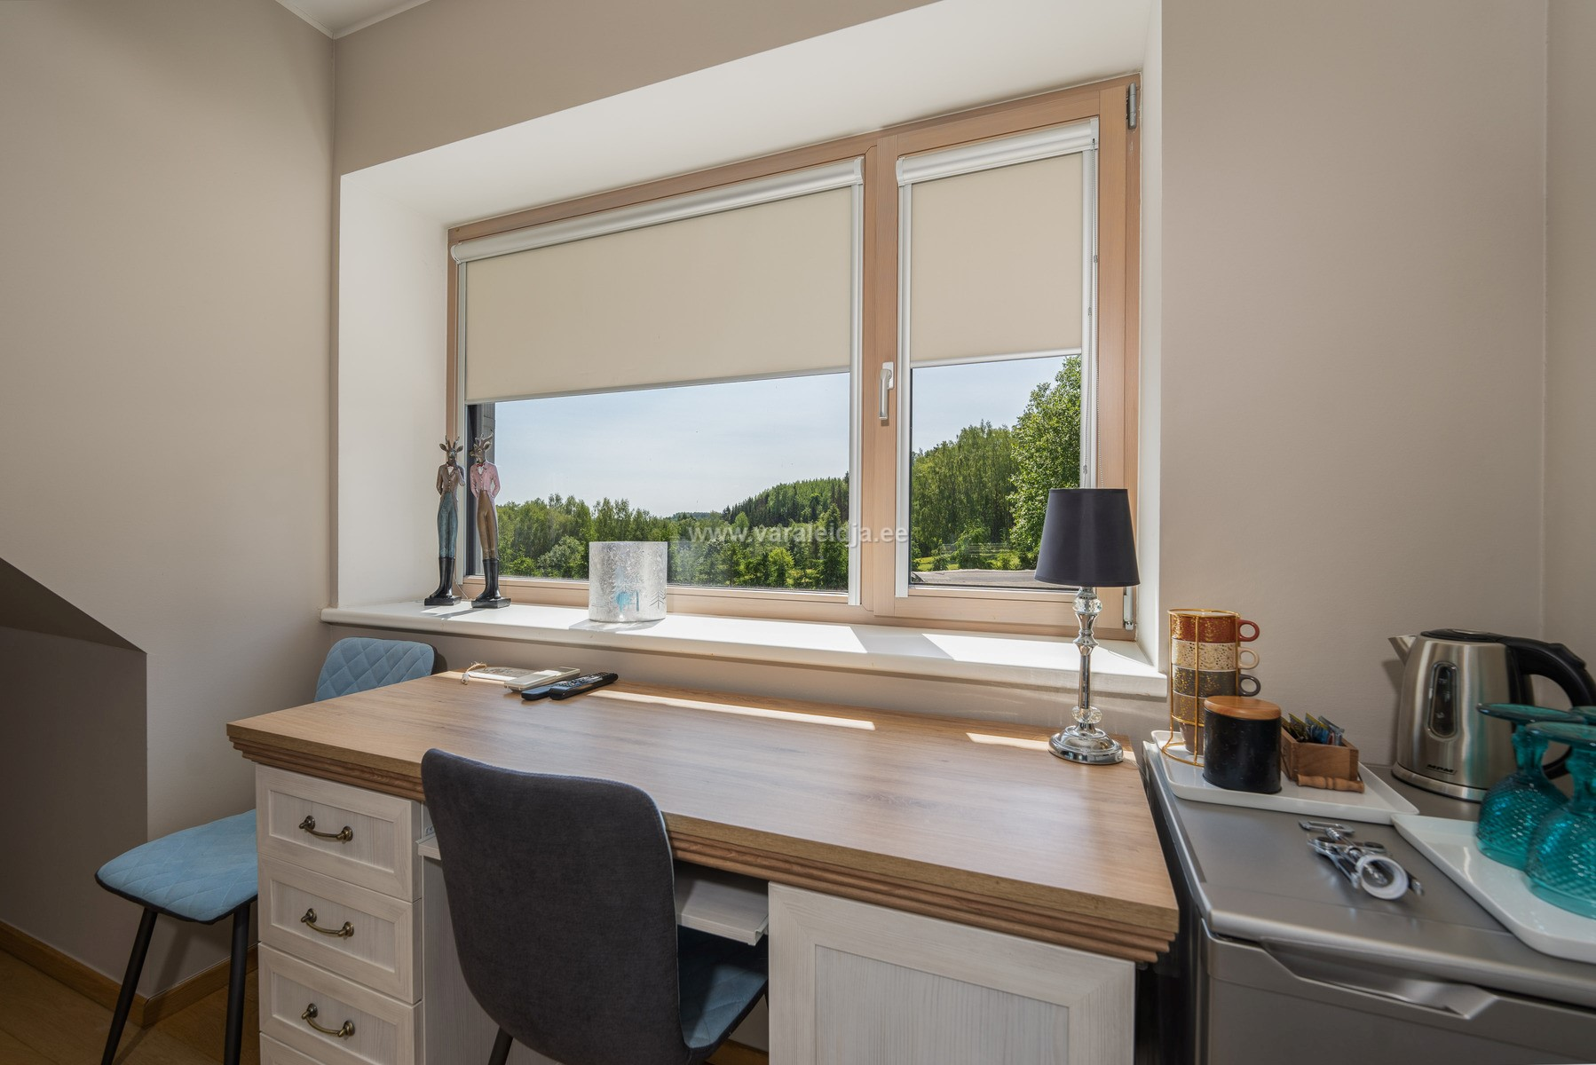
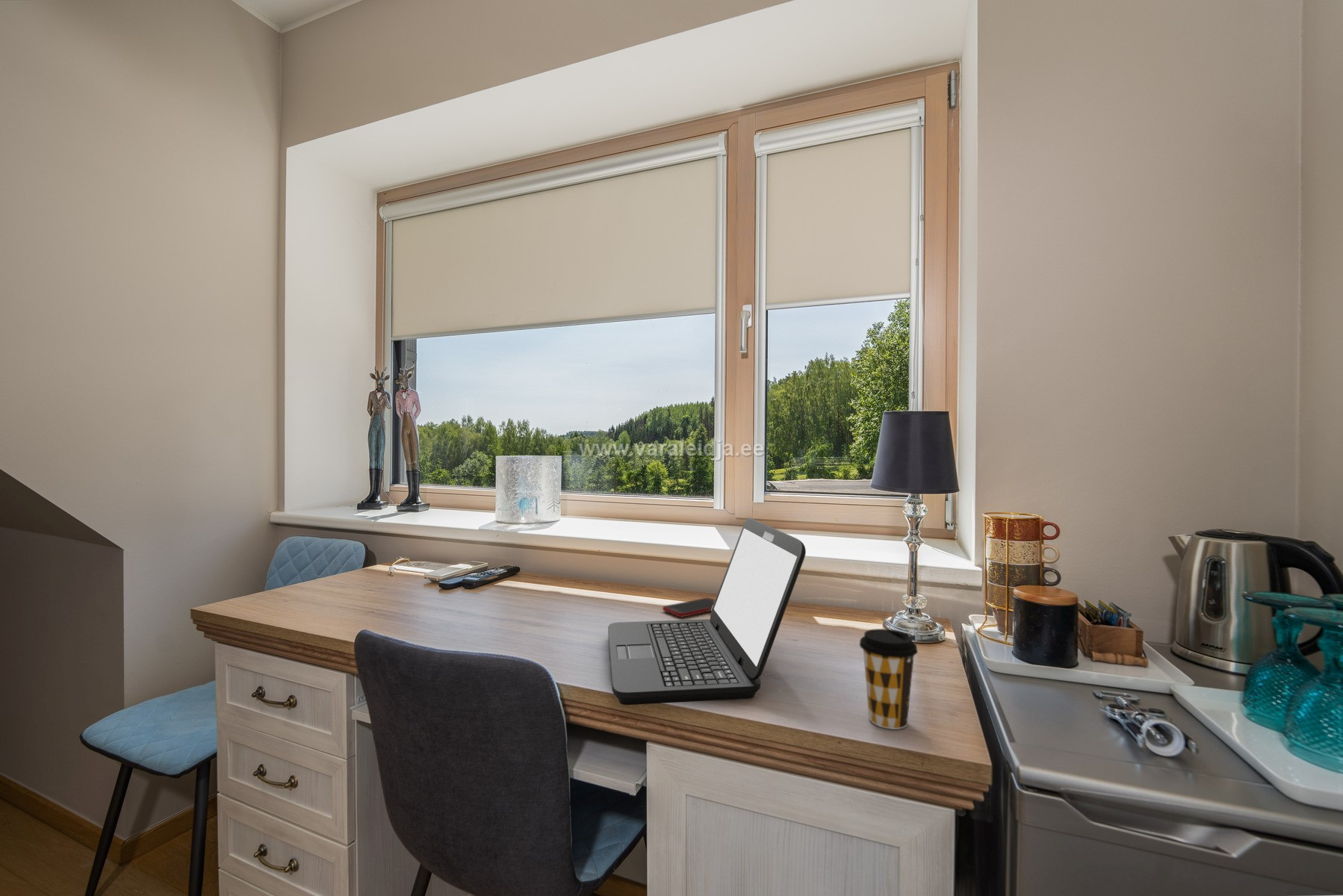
+ cell phone (695, 607)
+ coffee cup (887, 678)
+ laptop (714, 603)
